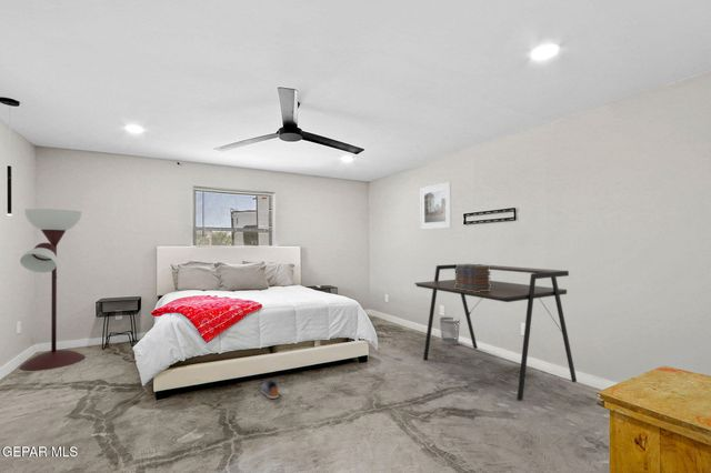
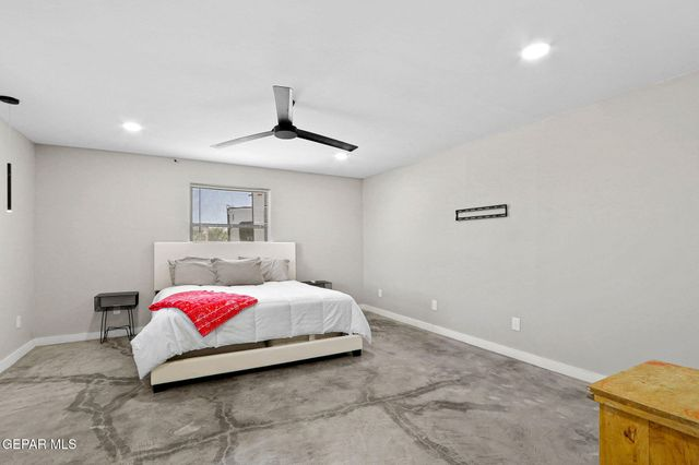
- desk (471, 324)
- wastebasket (449, 331)
- shoe (269, 385)
- book stack (472, 276)
- floor lamp (52, 286)
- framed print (434, 207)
